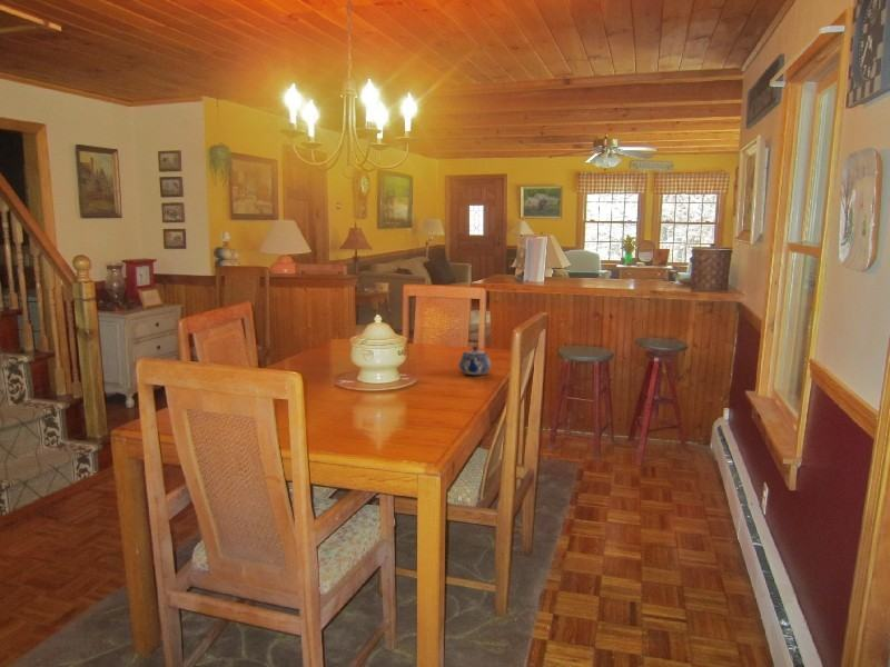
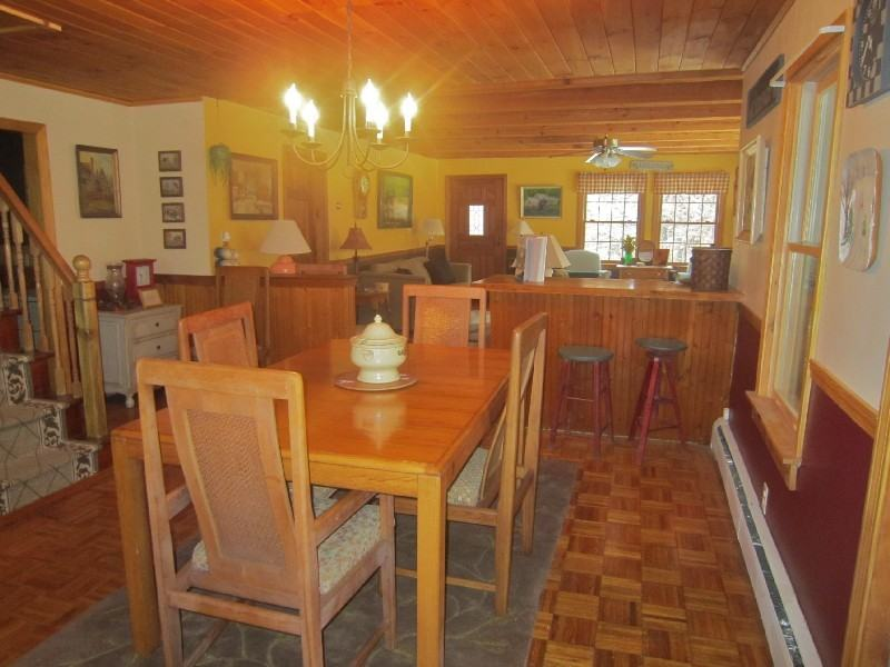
- teapot (474, 360)
